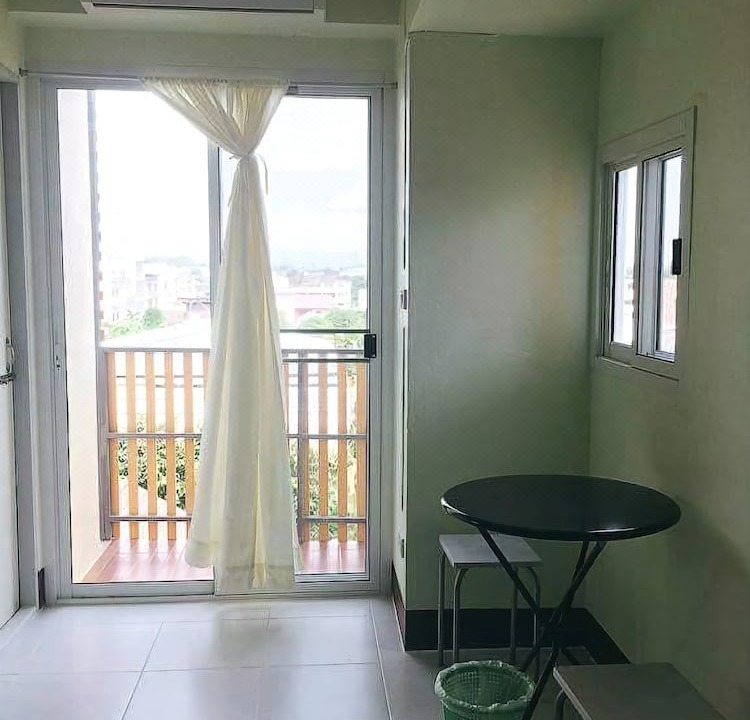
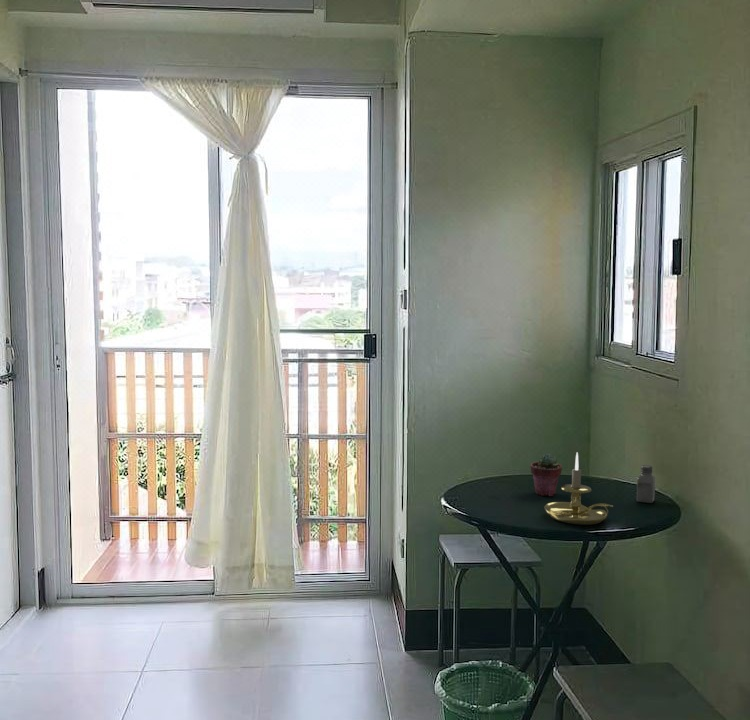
+ potted succulent (546, 473)
+ saltshaker (646, 483)
+ candle holder (580, 486)
